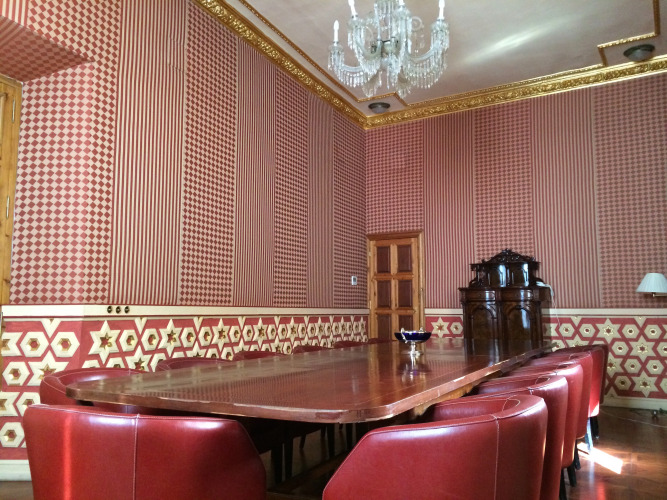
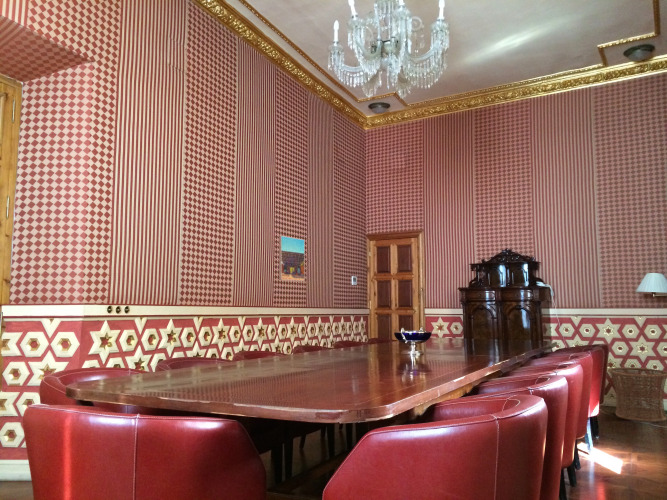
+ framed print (292, 259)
+ basket (639, 393)
